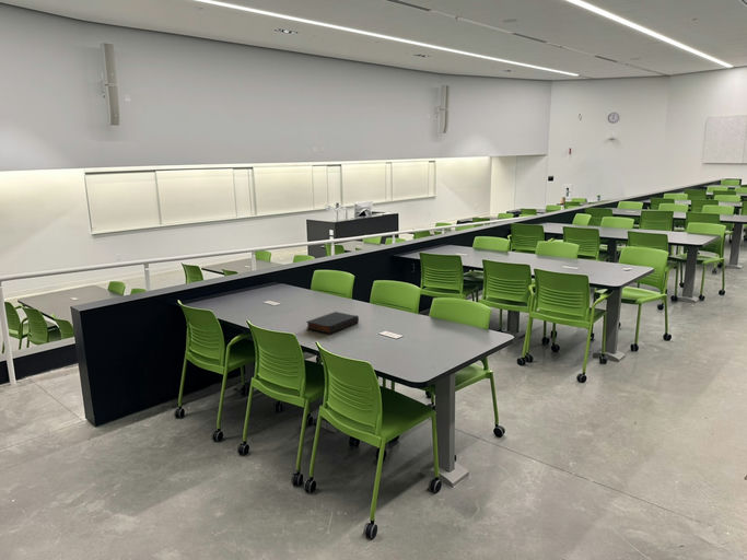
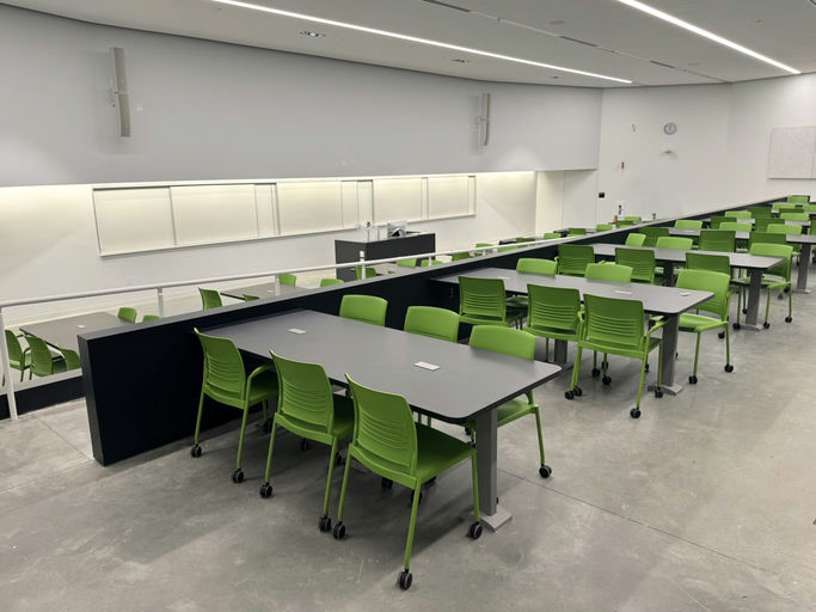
- book (332, 322)
